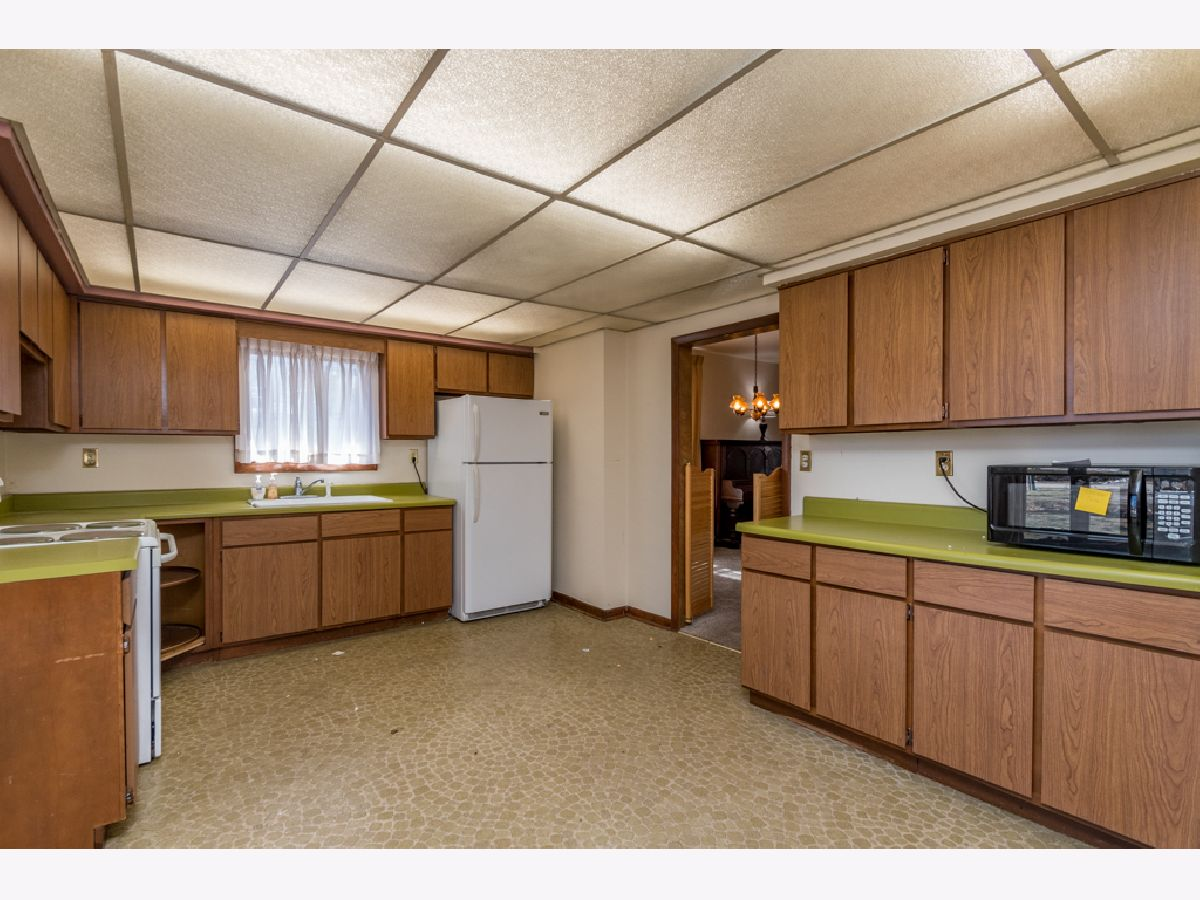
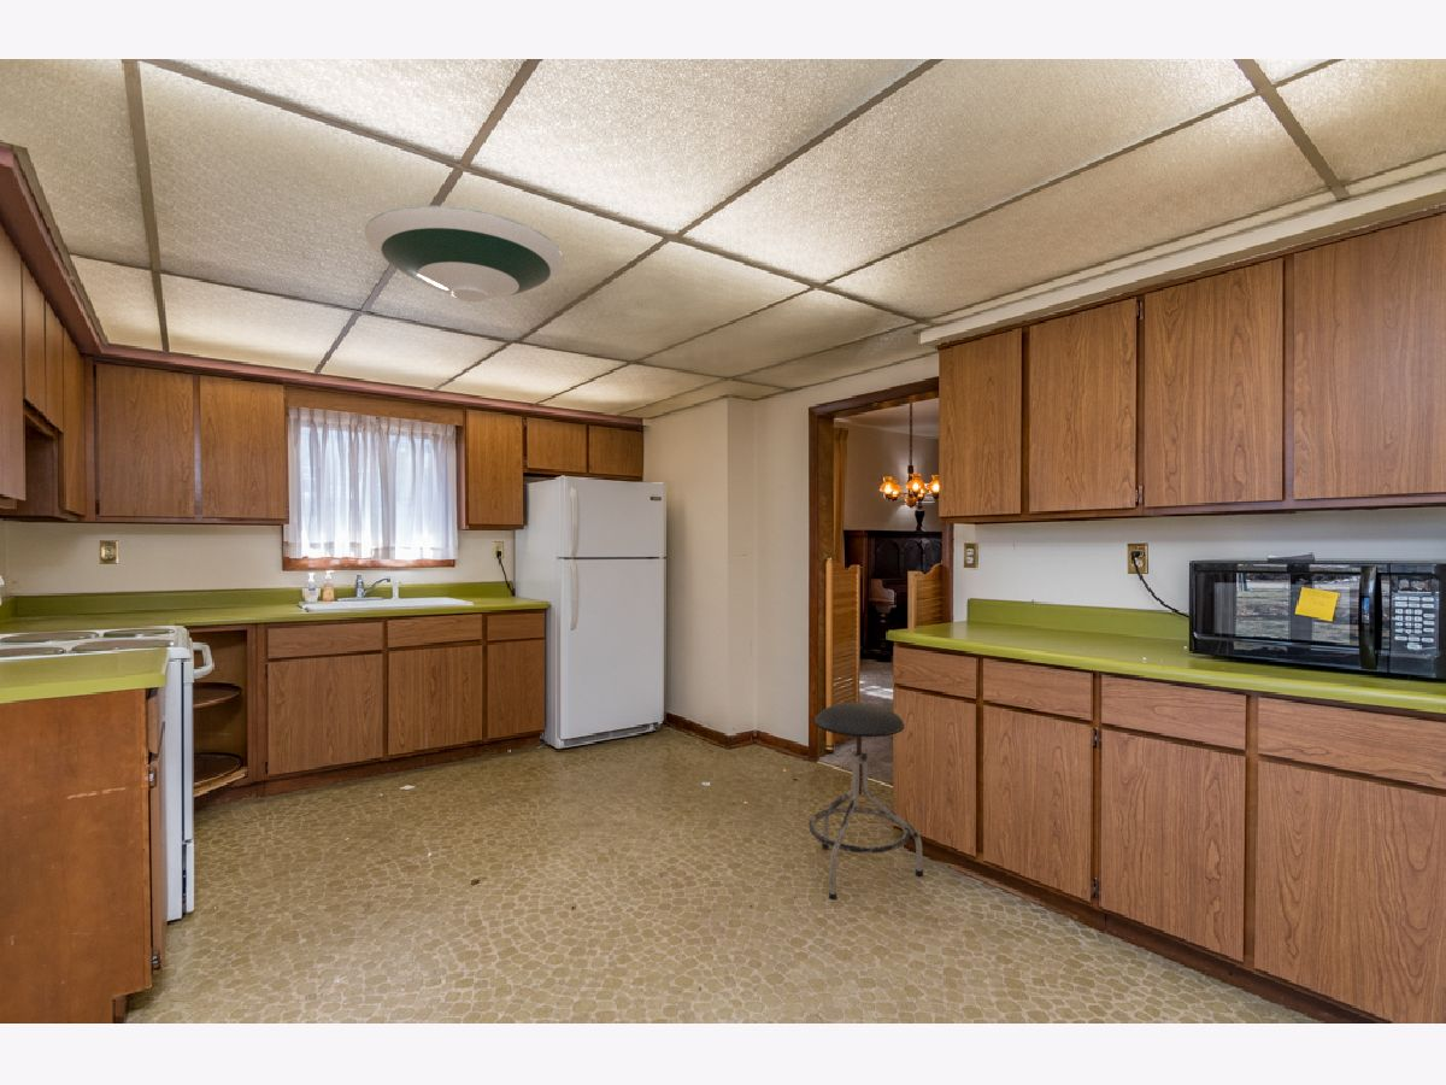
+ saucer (469, 274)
+ stool (856, 791)
